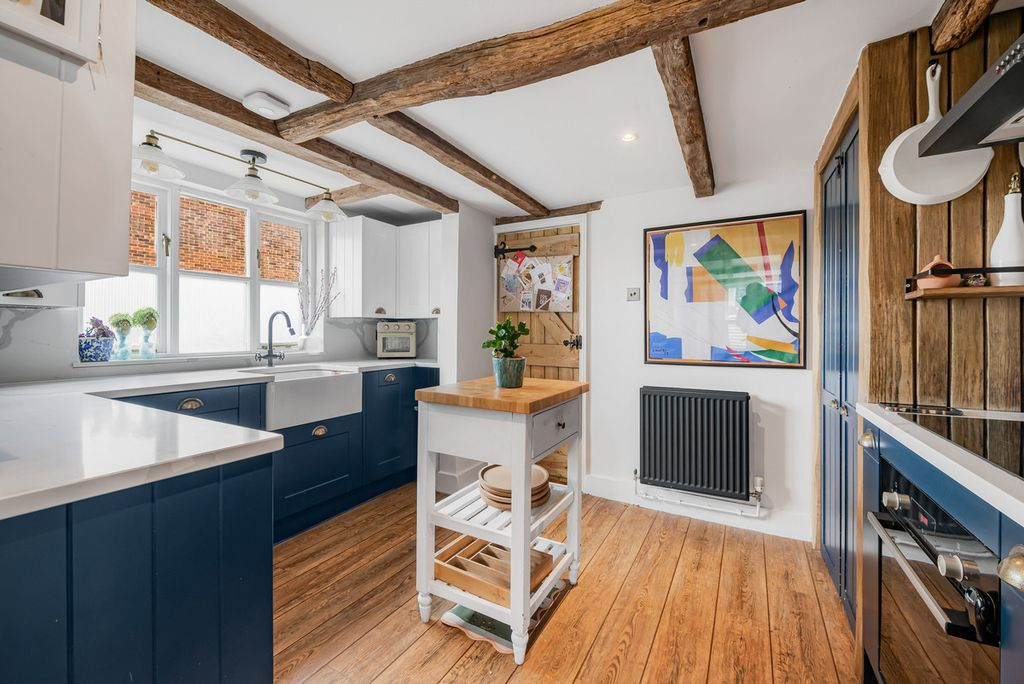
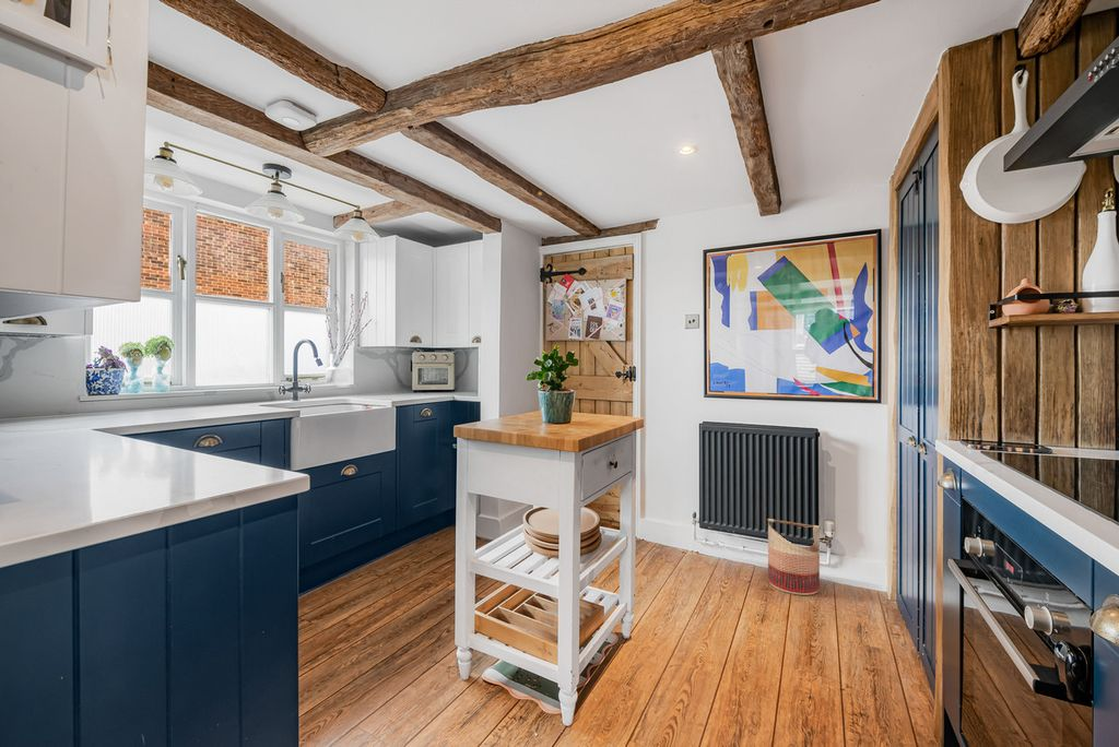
+ basket (792, 553)
